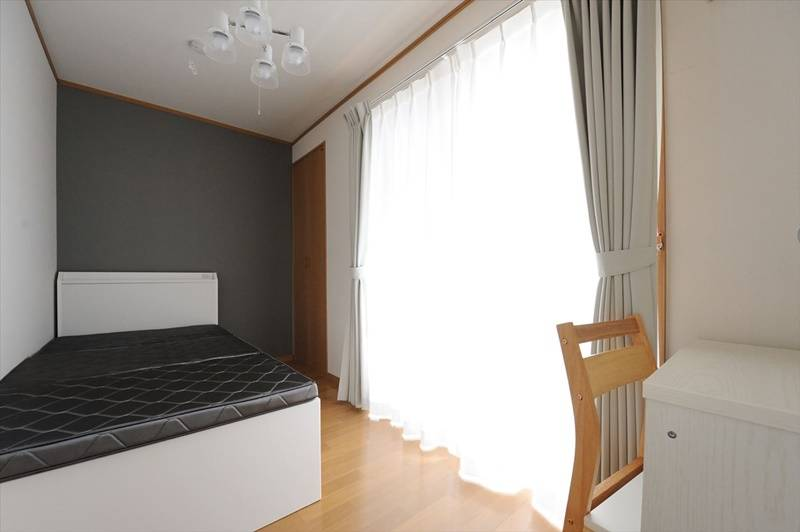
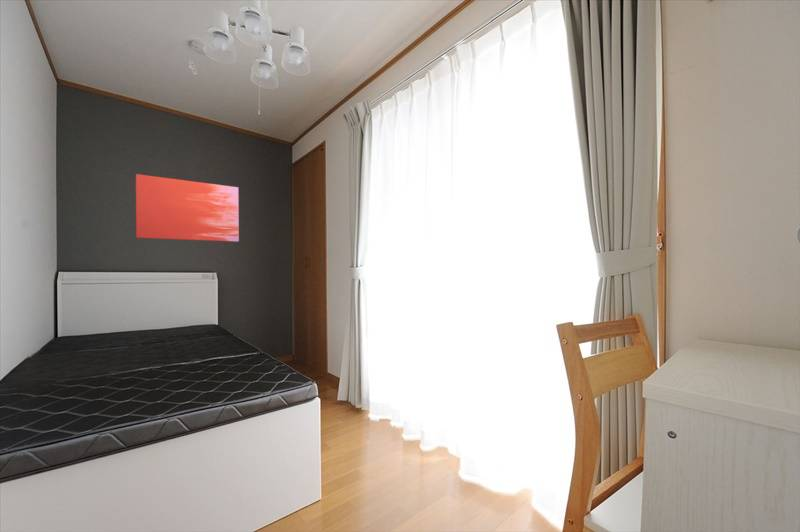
+ wall art (191, 210)
